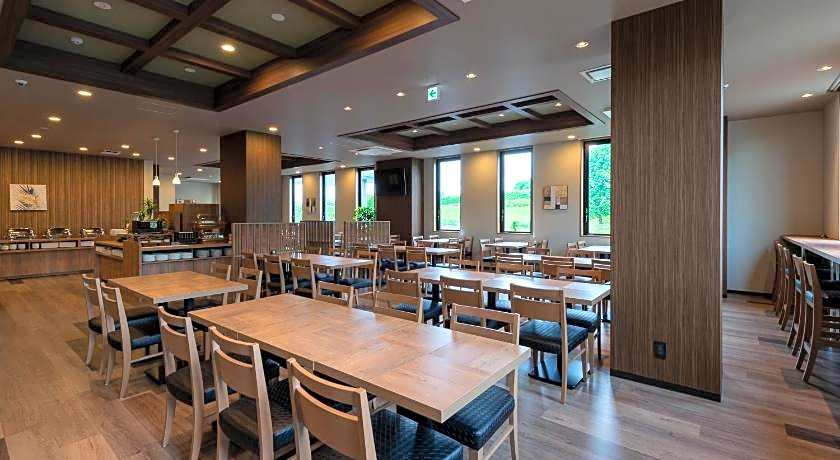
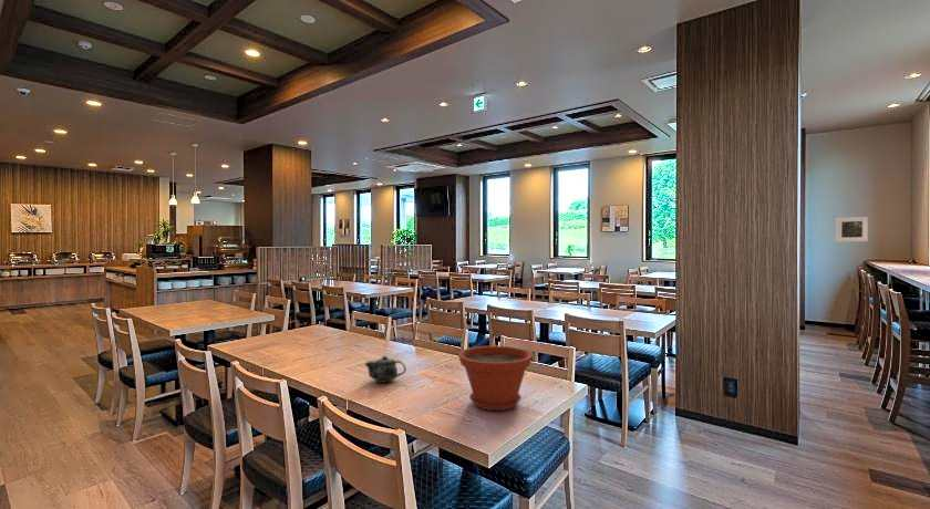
+ chinaware (385, 367)
+ plant pot (495, 378)
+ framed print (851, 229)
